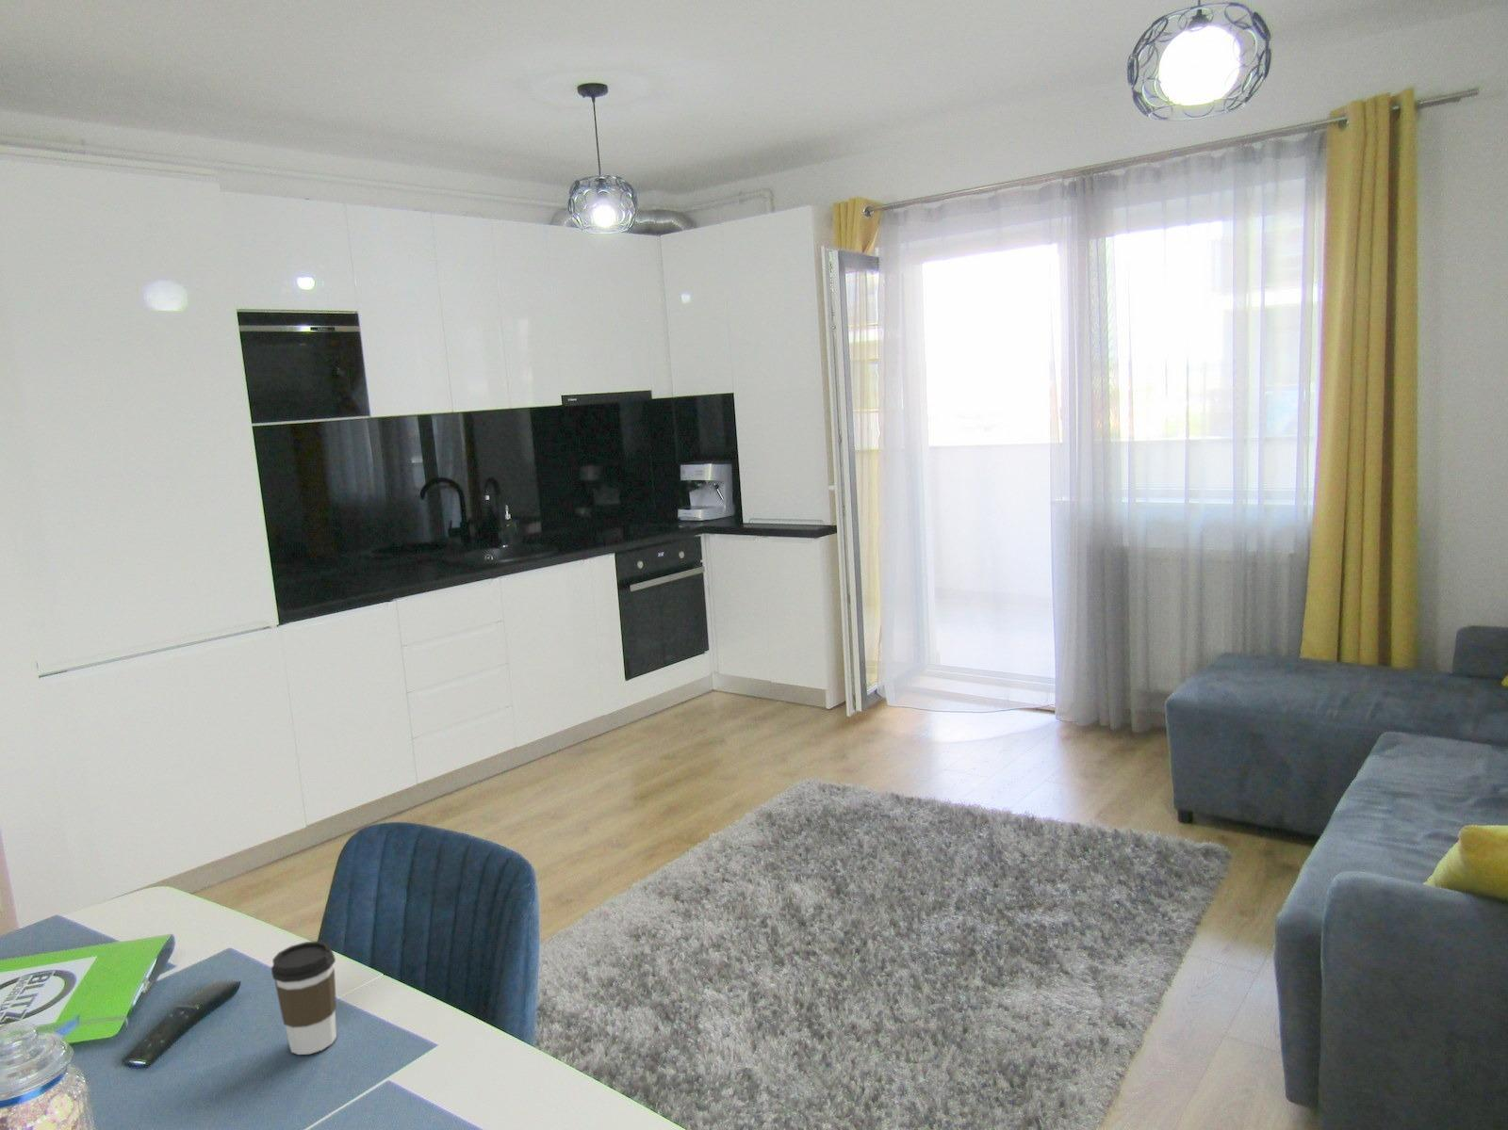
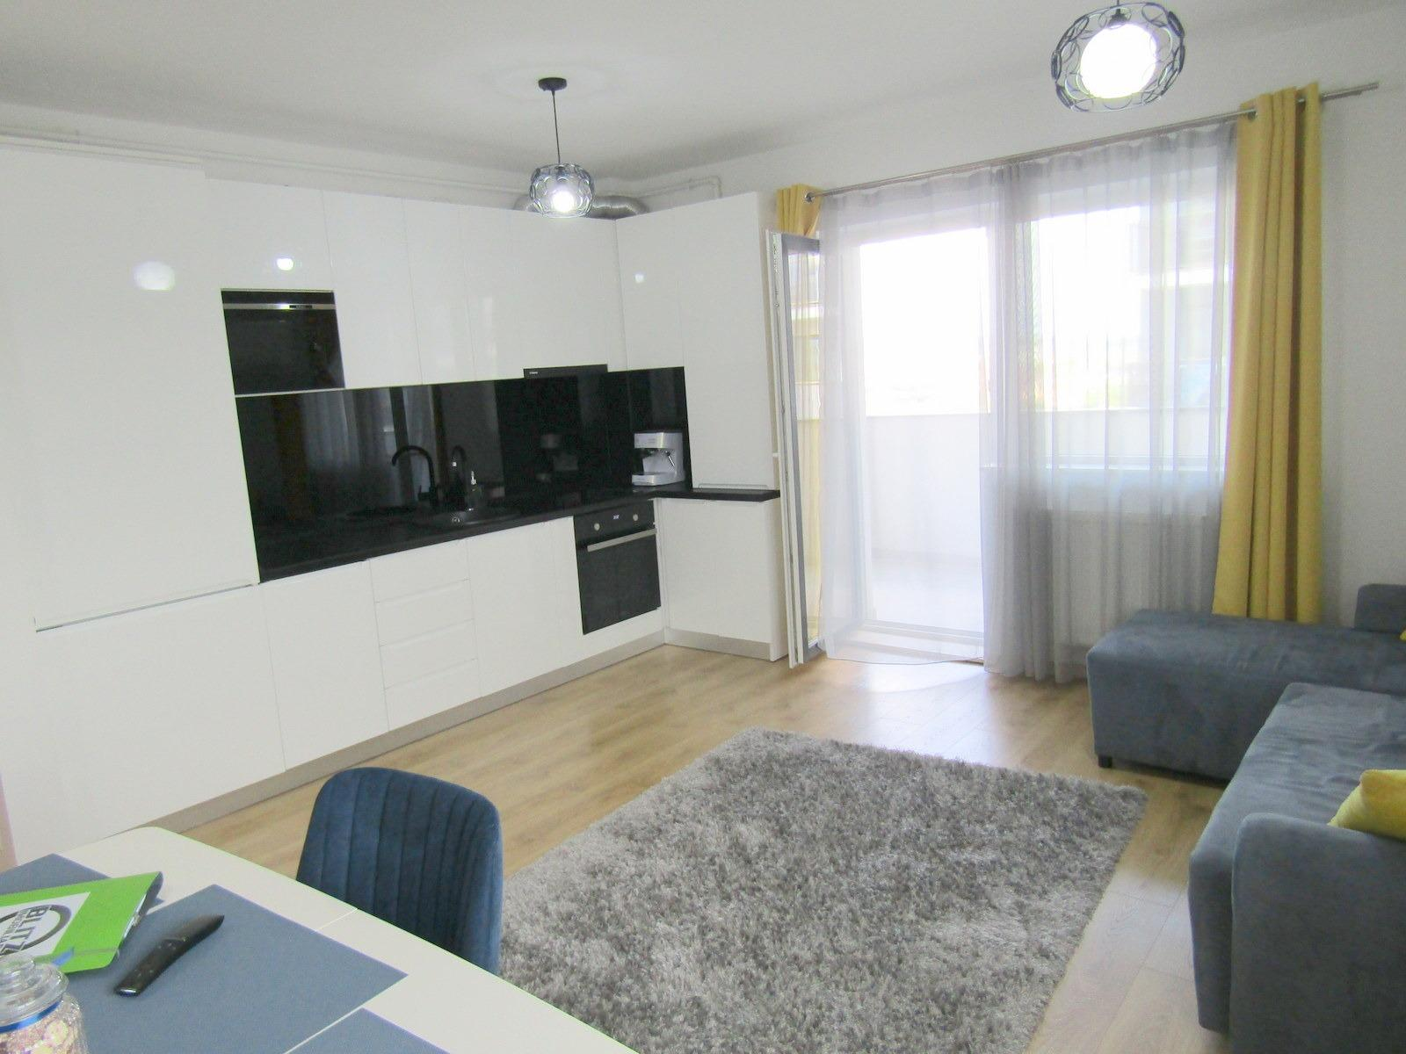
- coffee cup (308, 998)
